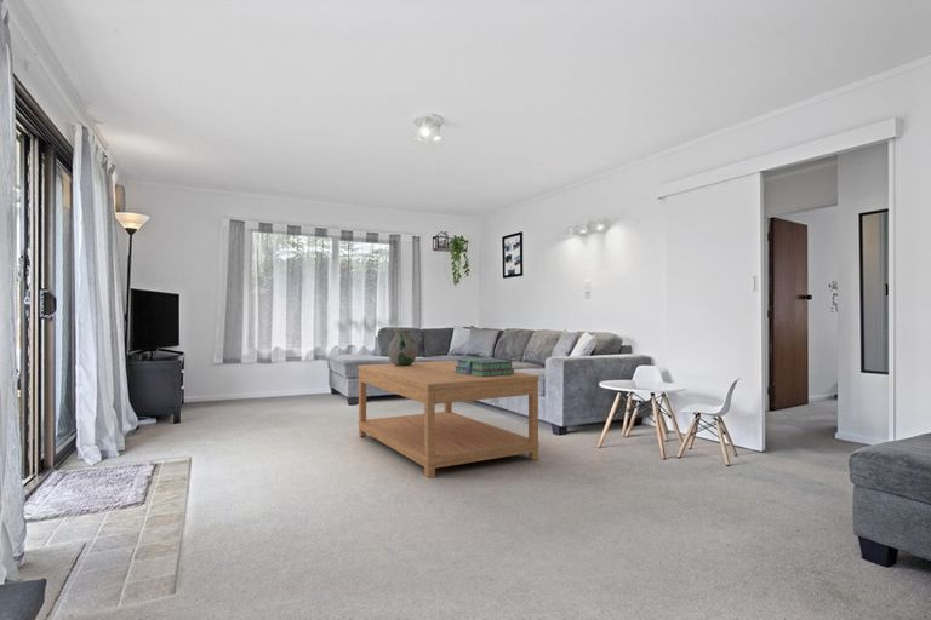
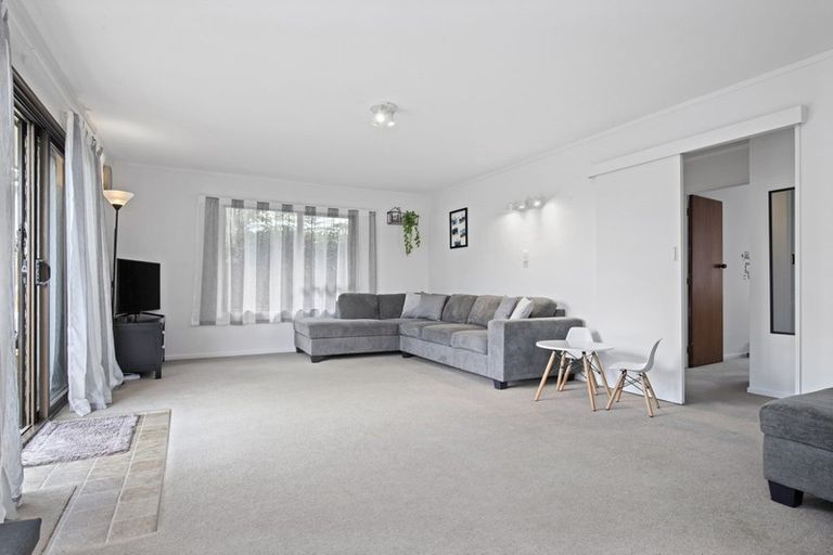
- vase (402, 346)
- stack of books (484, 366)
- coffee table (440, 412)
